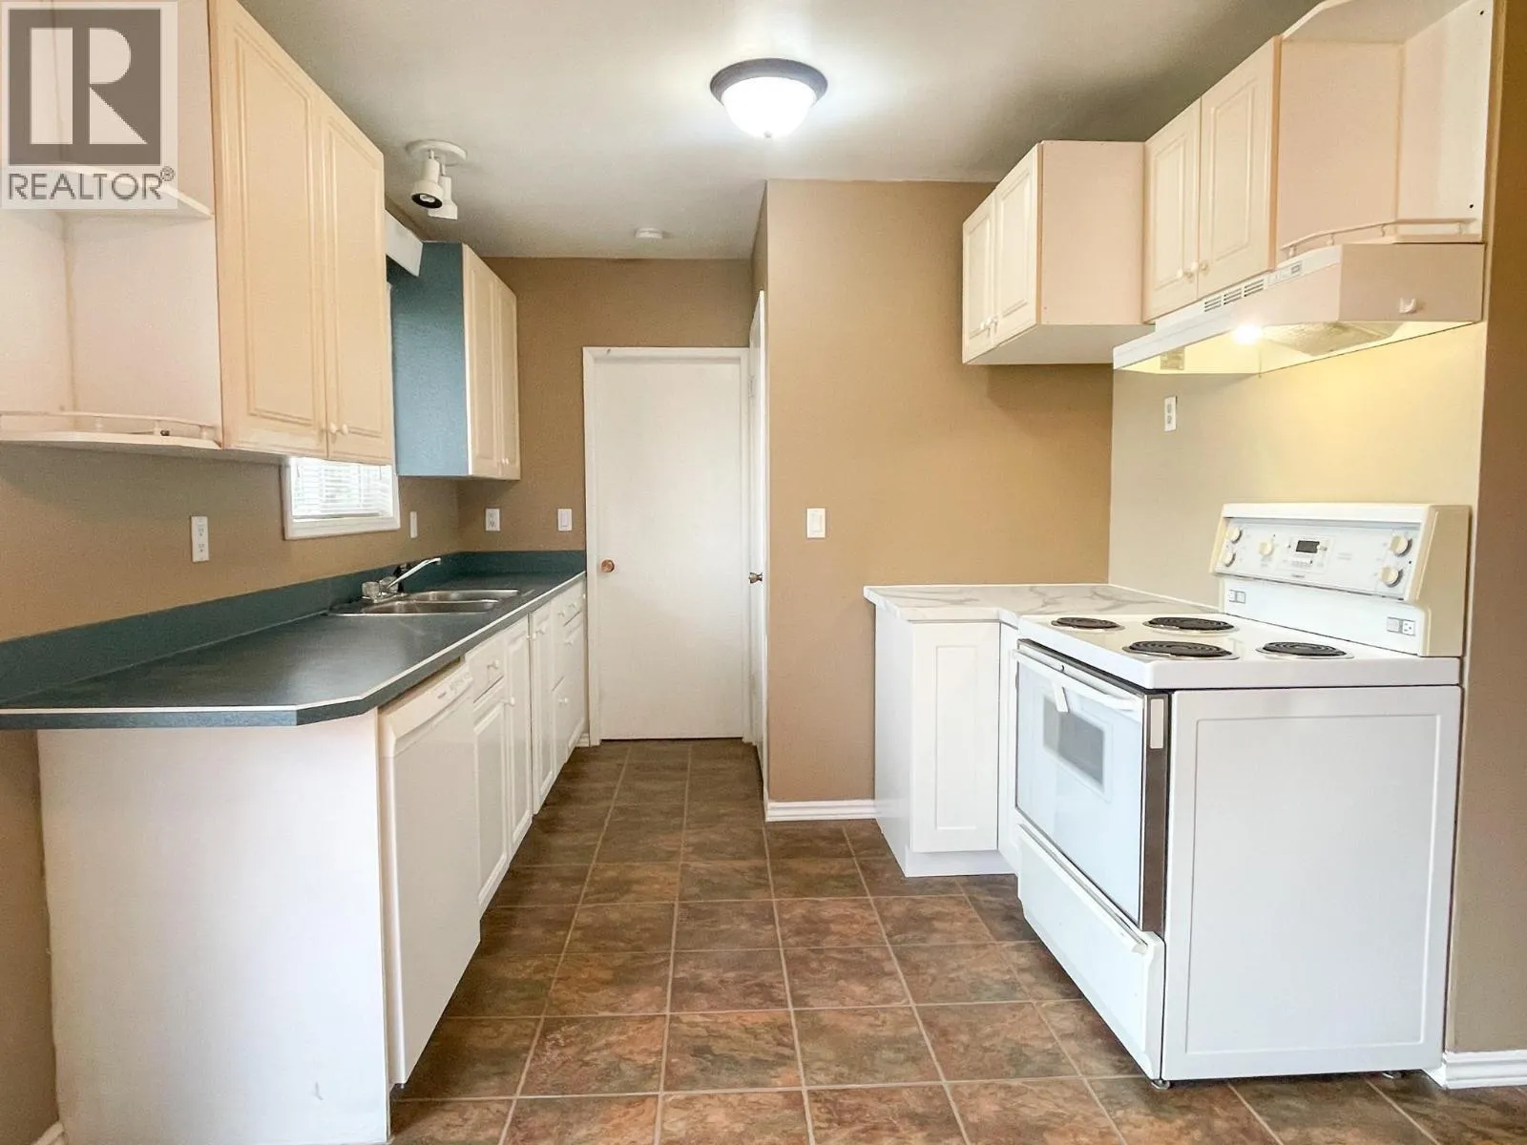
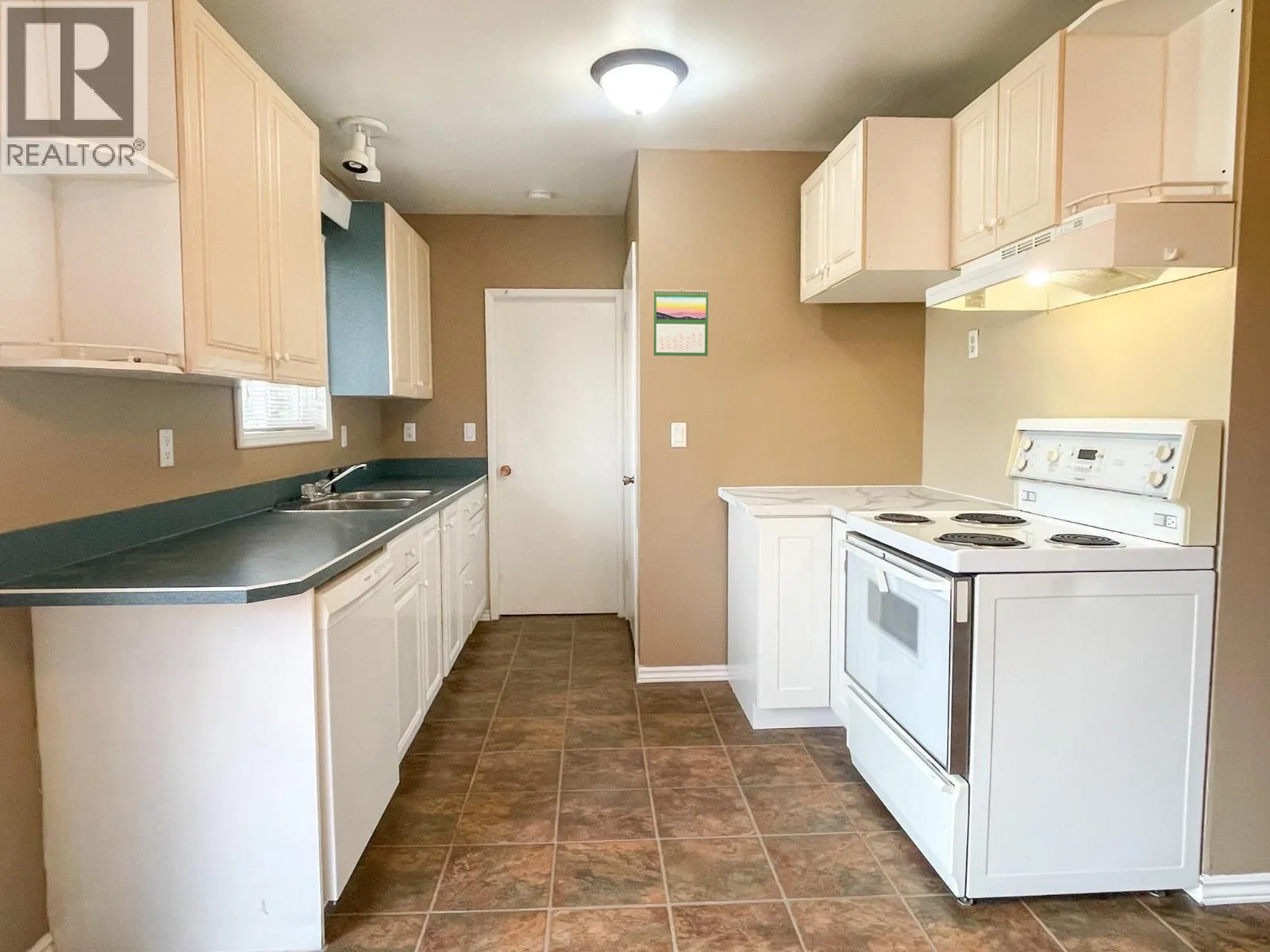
+ calendar (680, 322)
